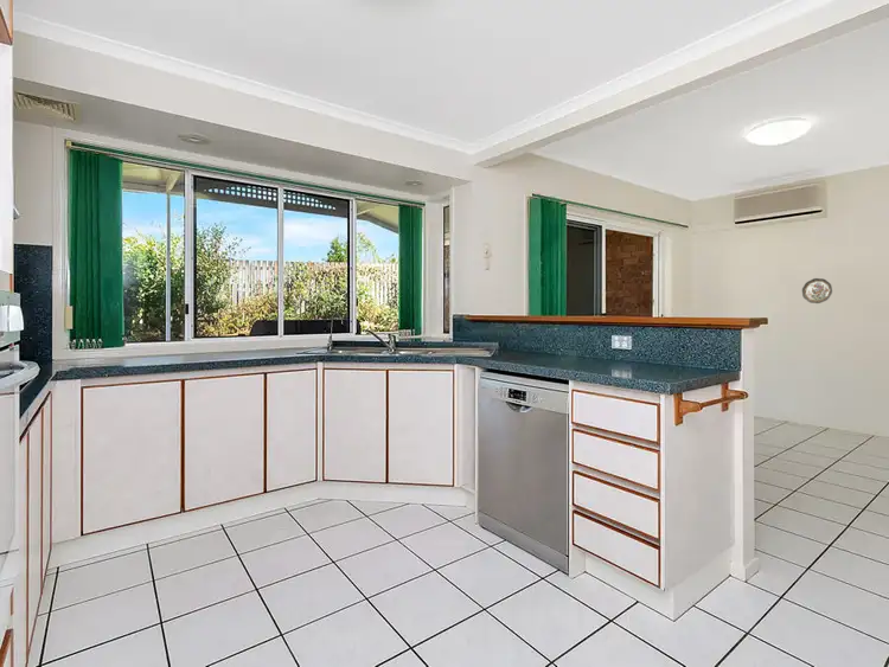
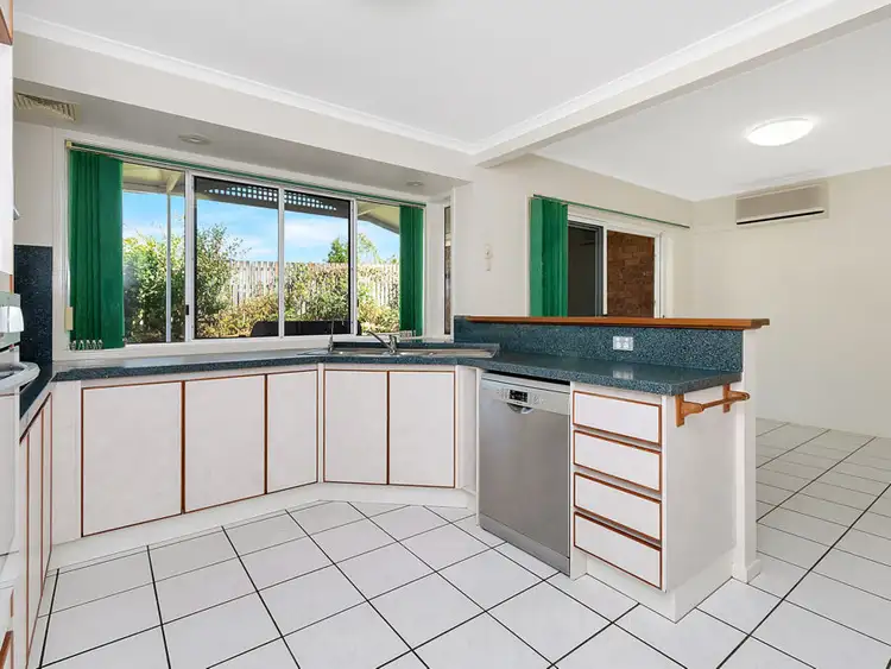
- decorative plate (817, 290)
